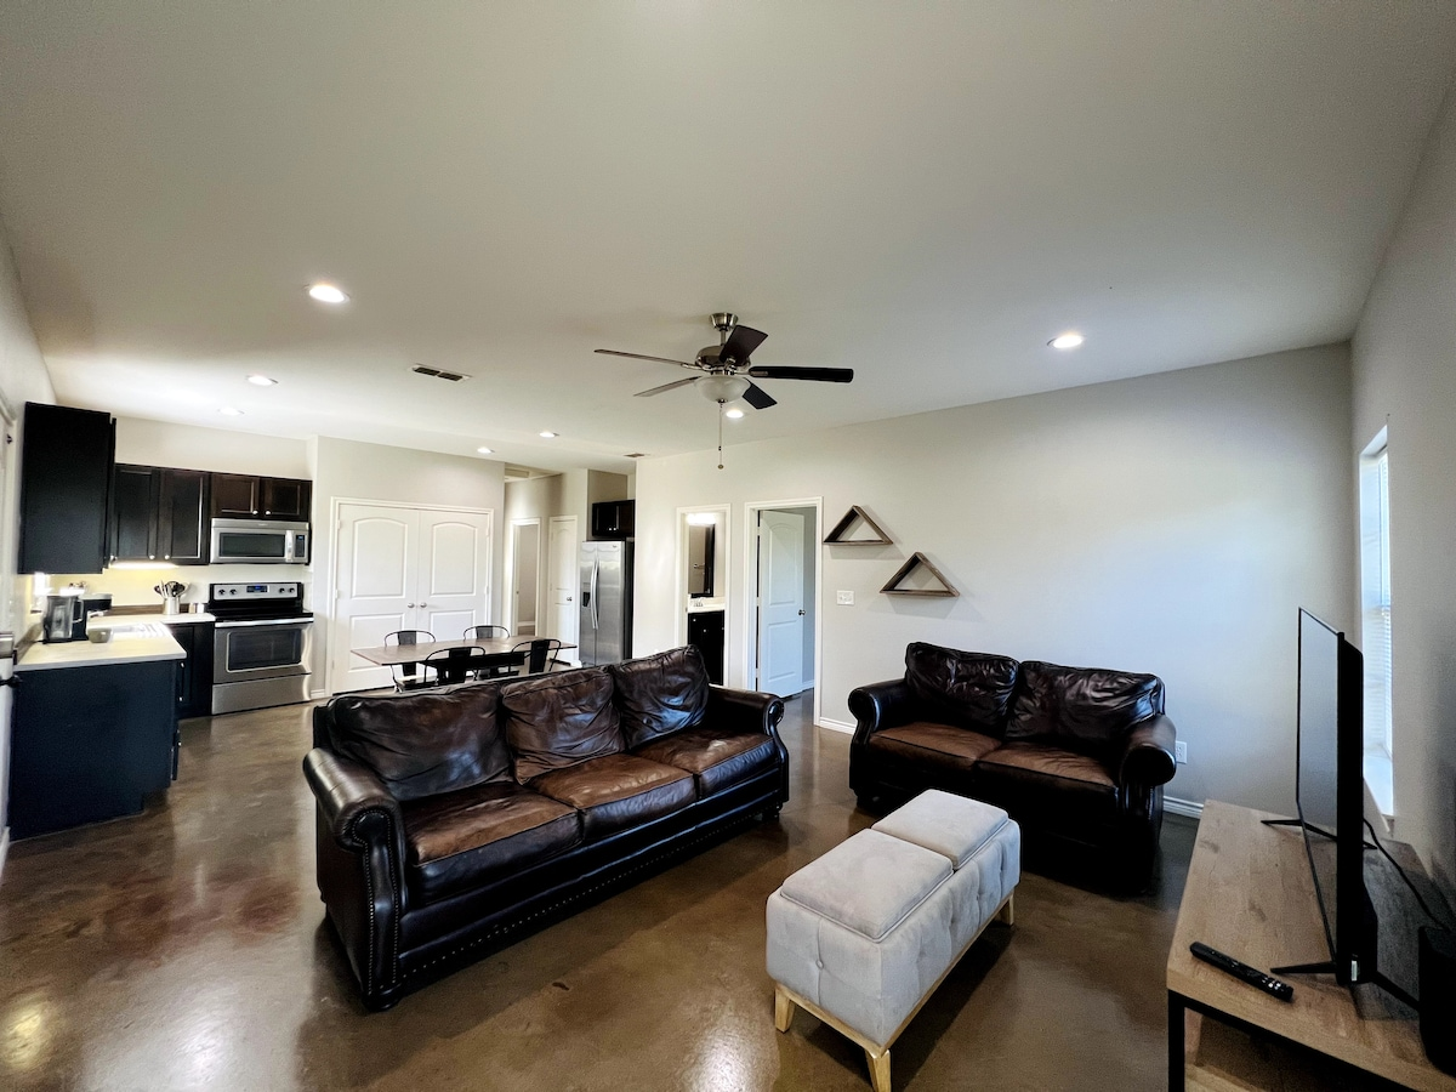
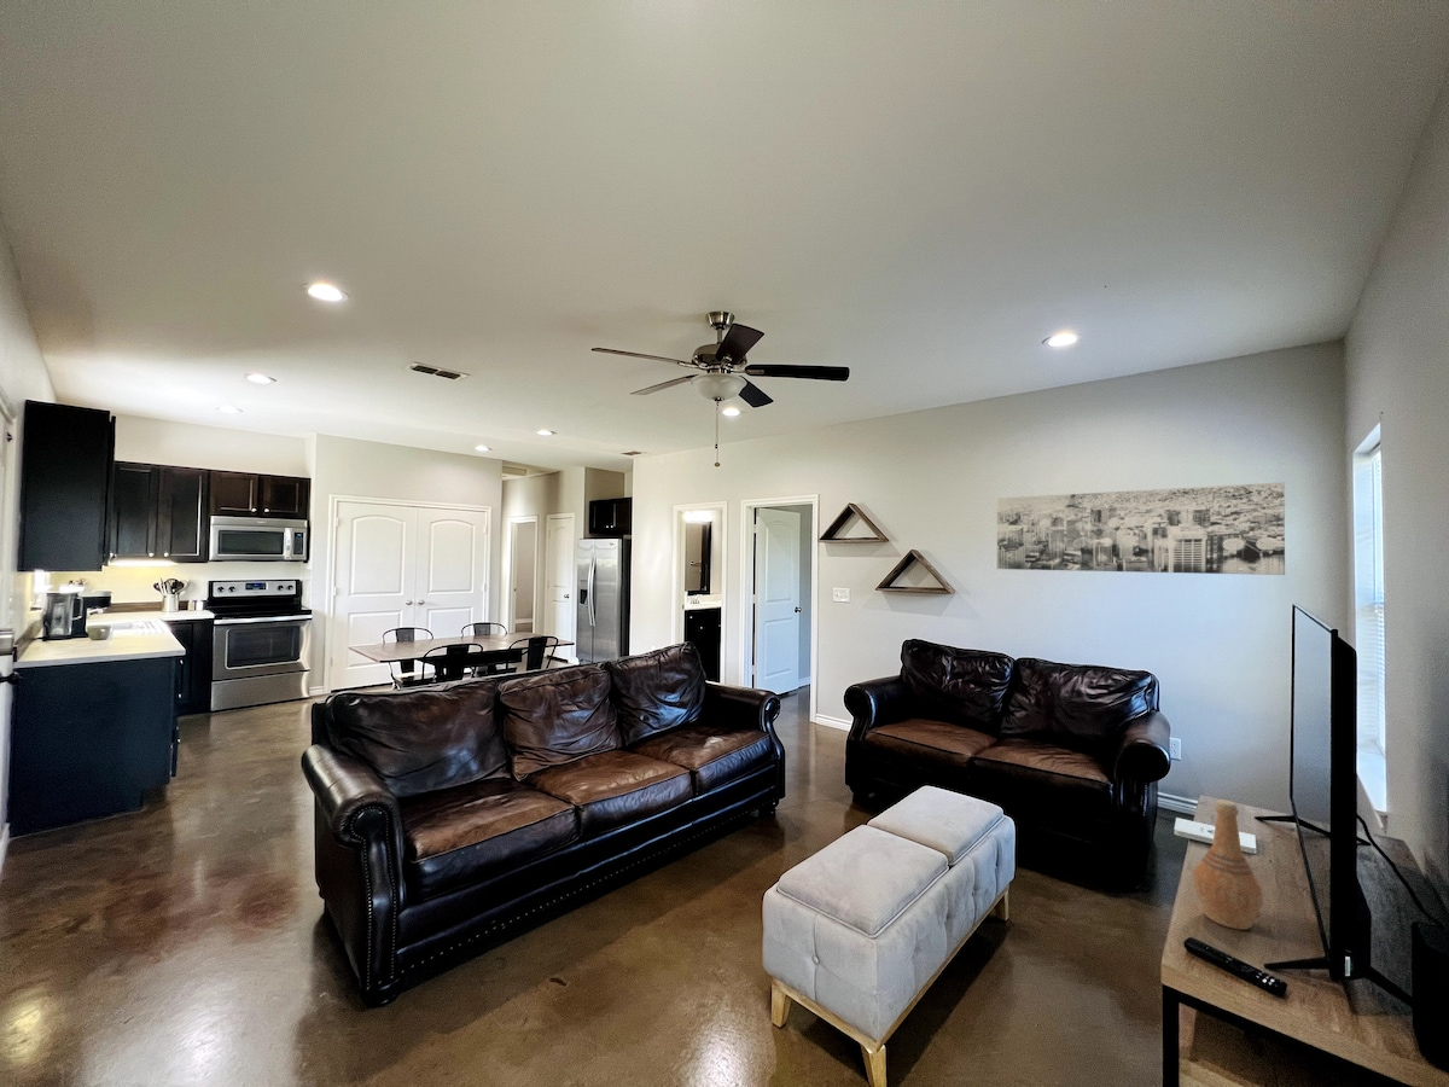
+ notepad (1214, 833)
+ wall art (1122, 531)
+ vase (1227, 860)
